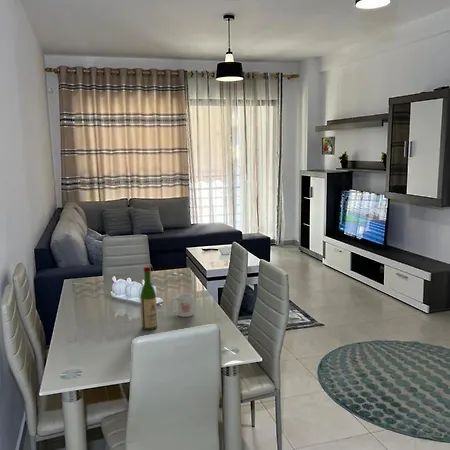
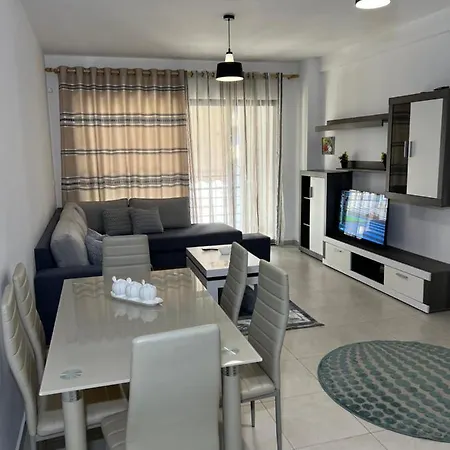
- mug (182, 304)
- wine bottle (148, 297)
